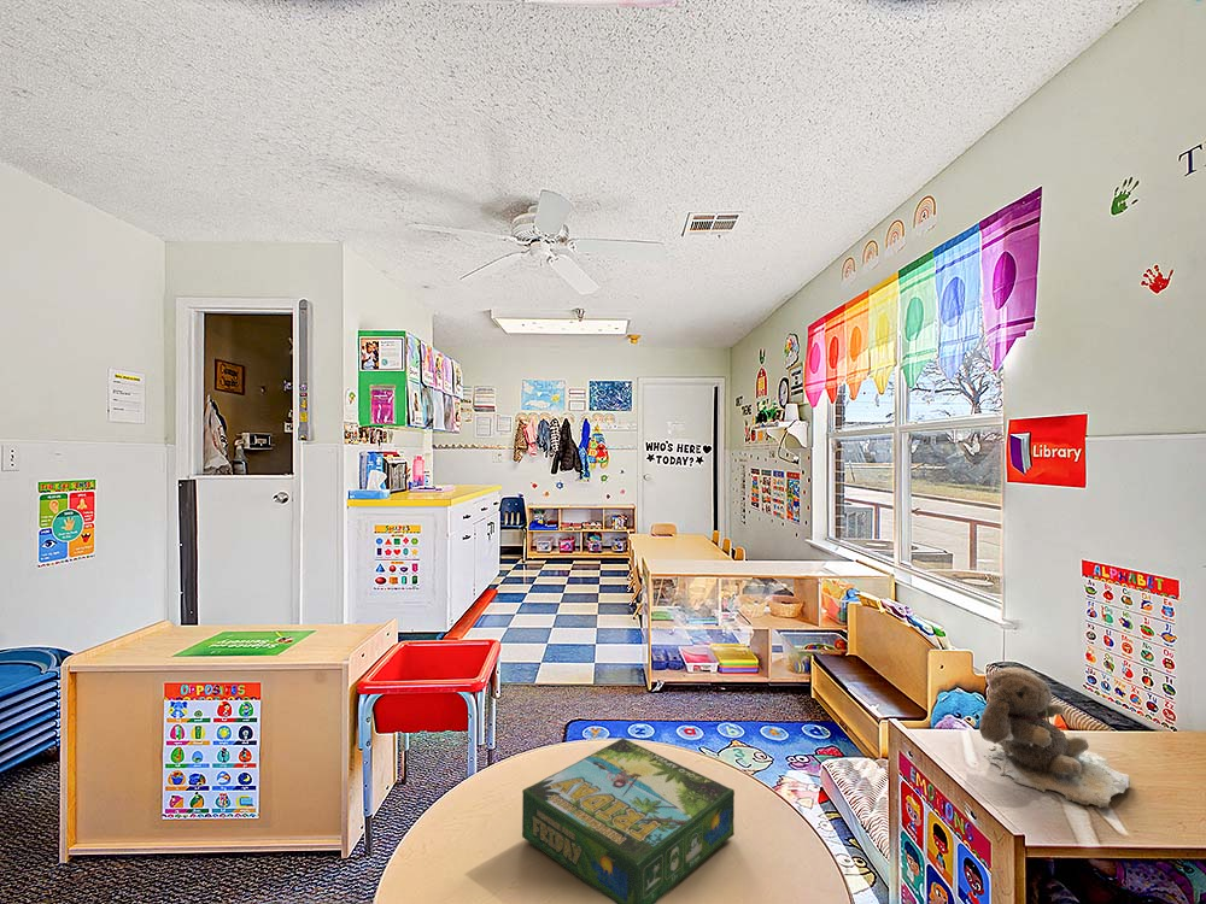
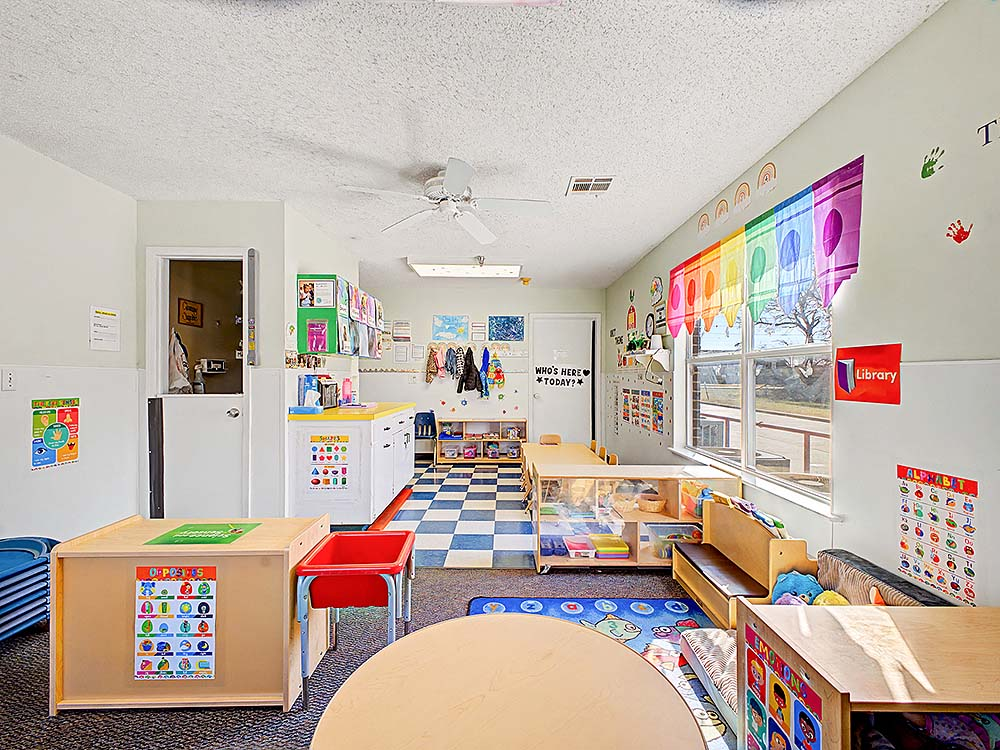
- stuffed animal (1046, 717)
- board game (628, 812)
